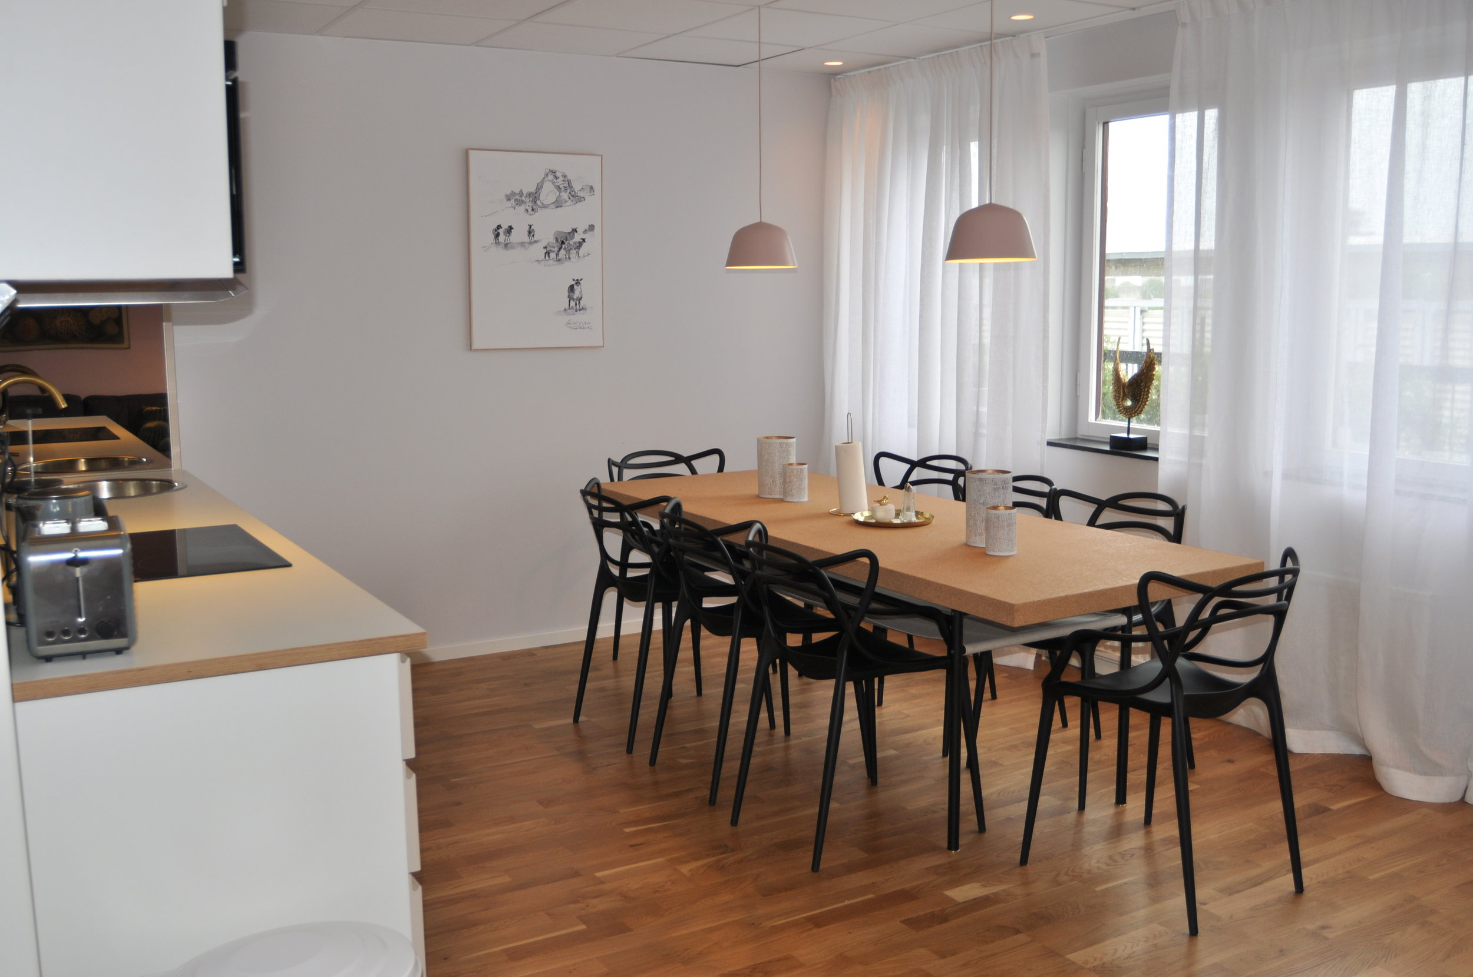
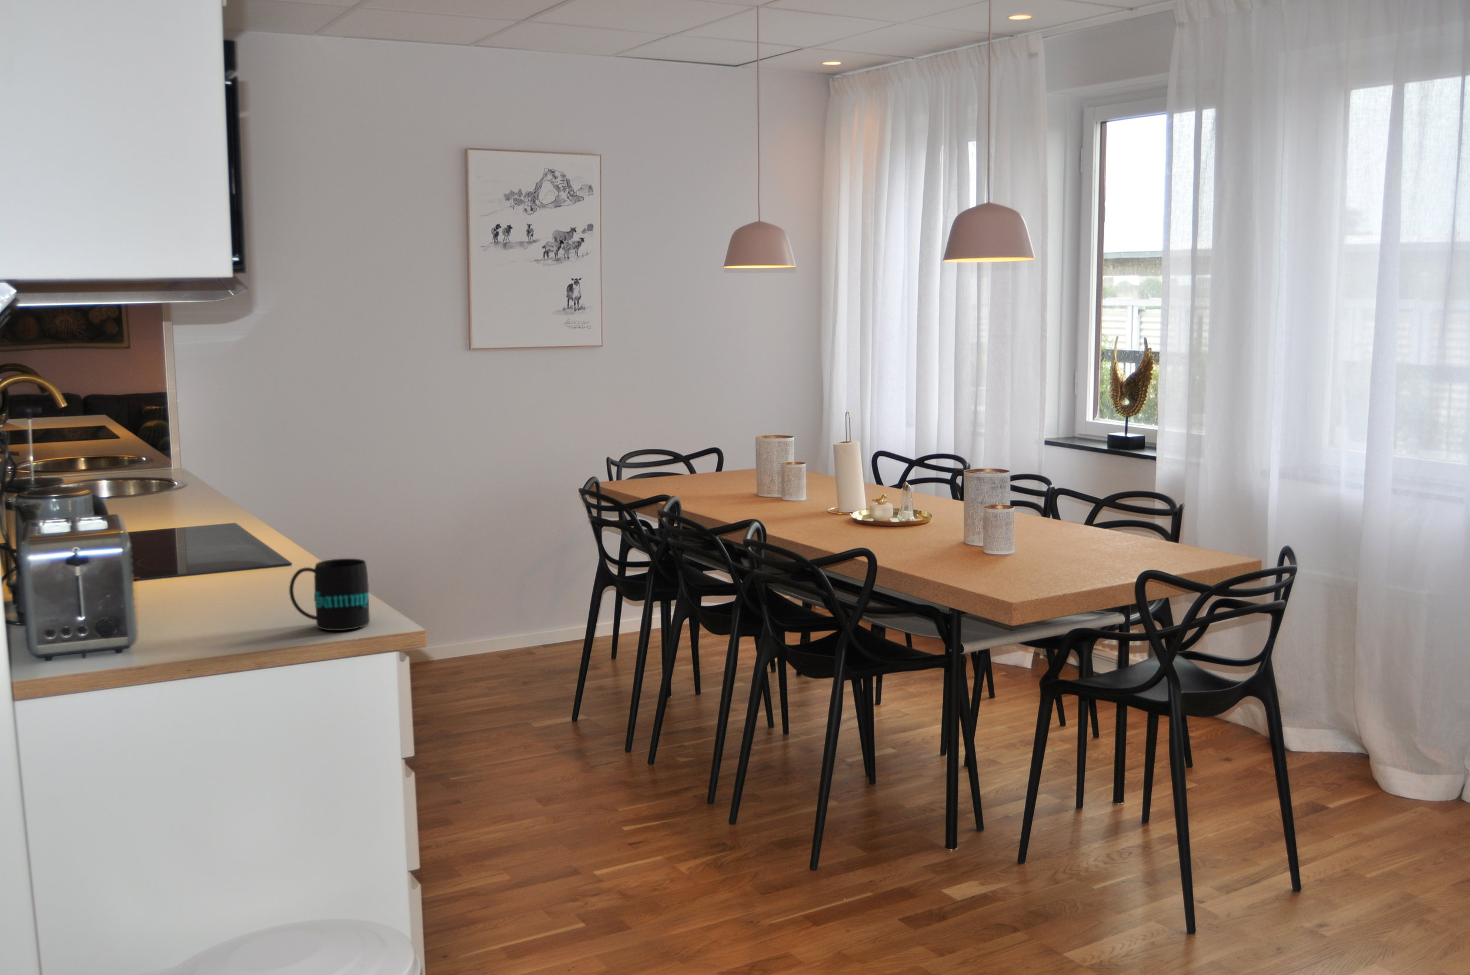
+ mug (329, 595)
